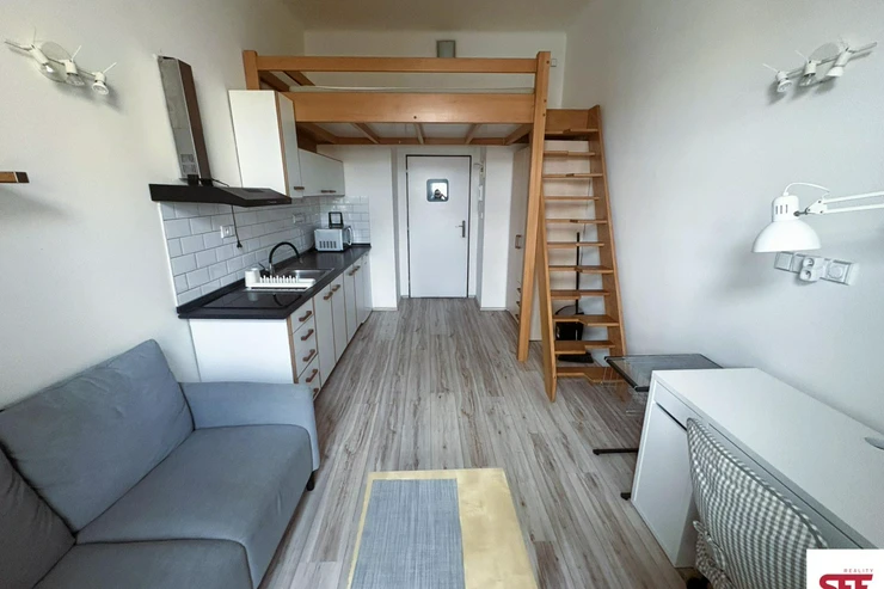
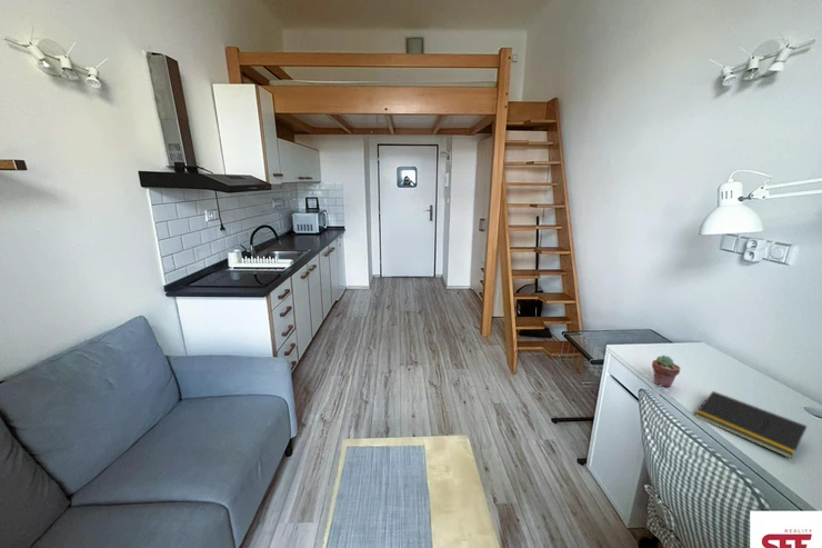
+ notepad (748, 420)
+ potted succulent (664, 369)
